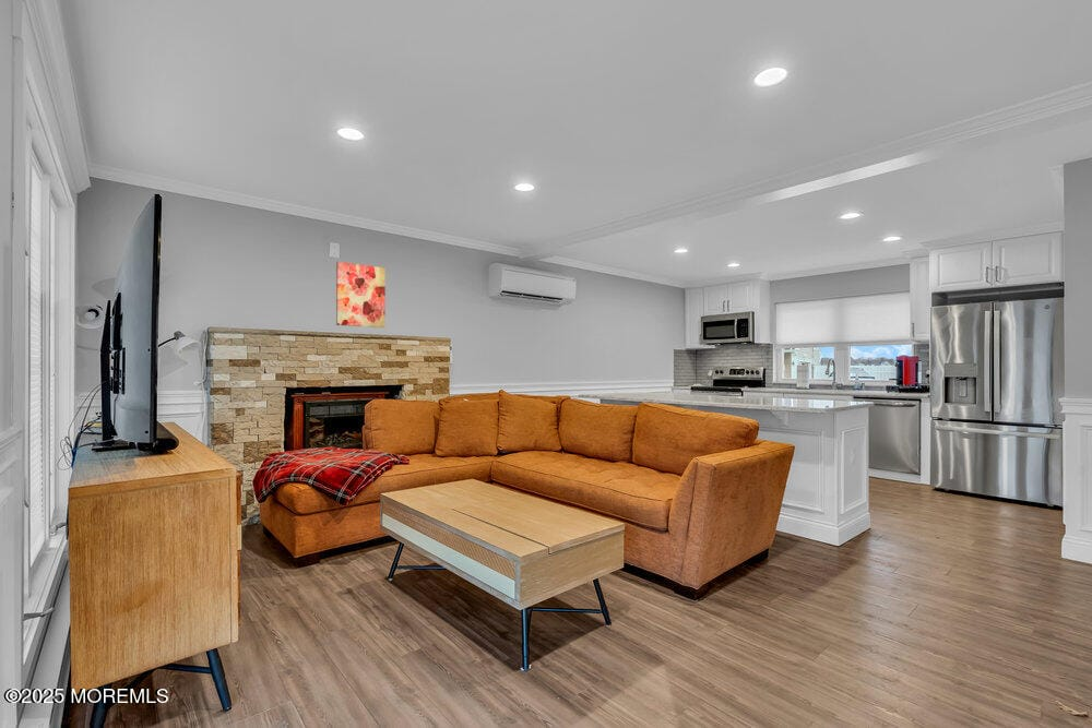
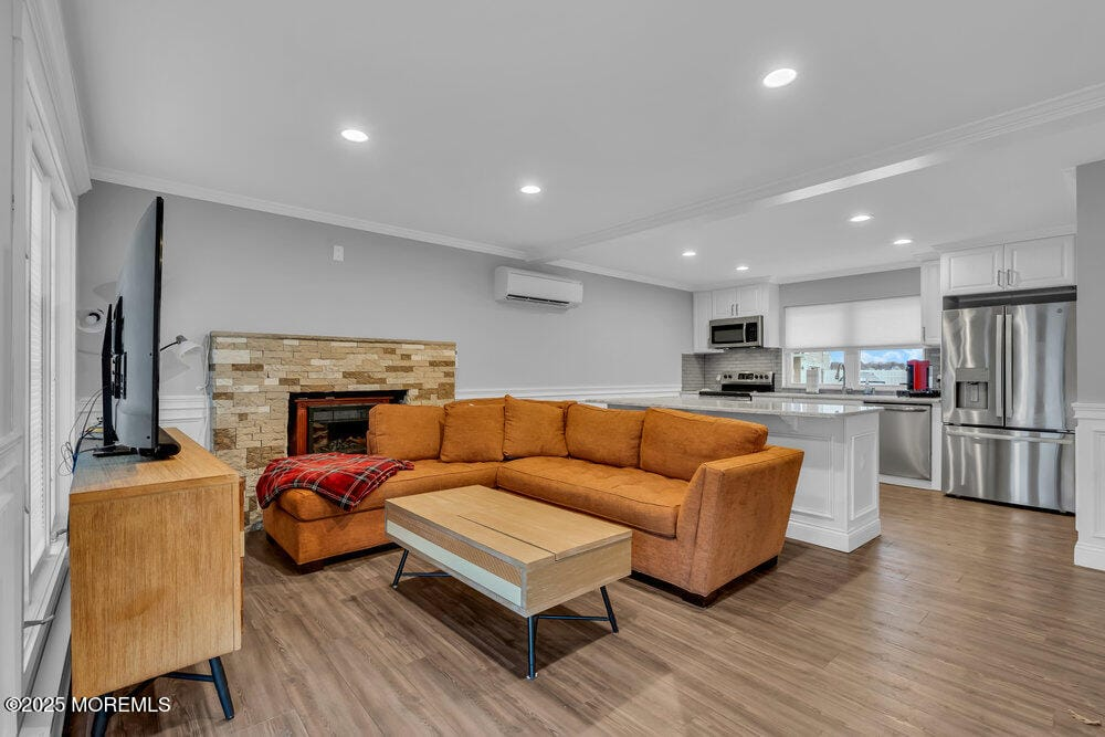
- wall art (361, 295)
